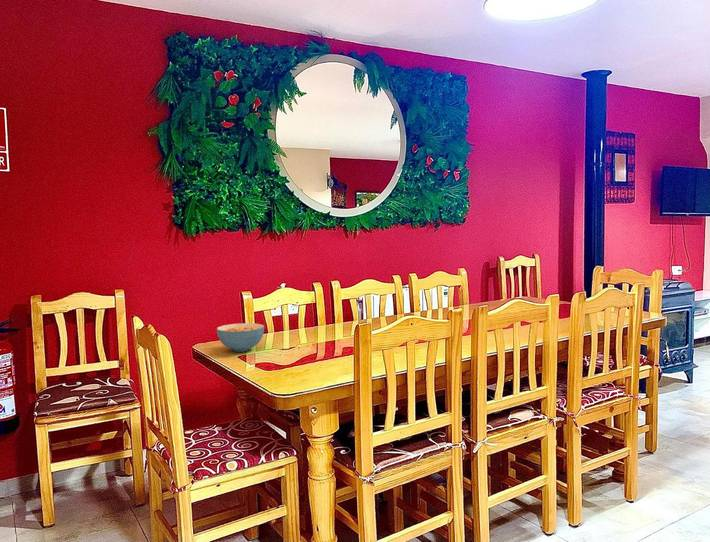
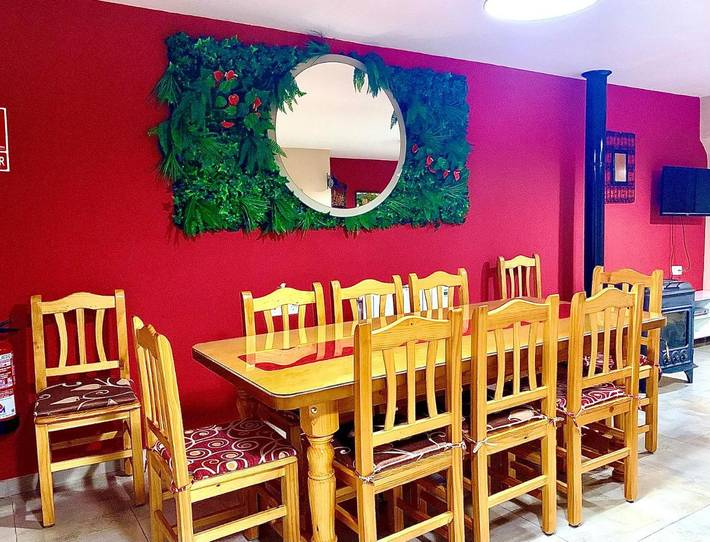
- cereal bowl (241, 338)
